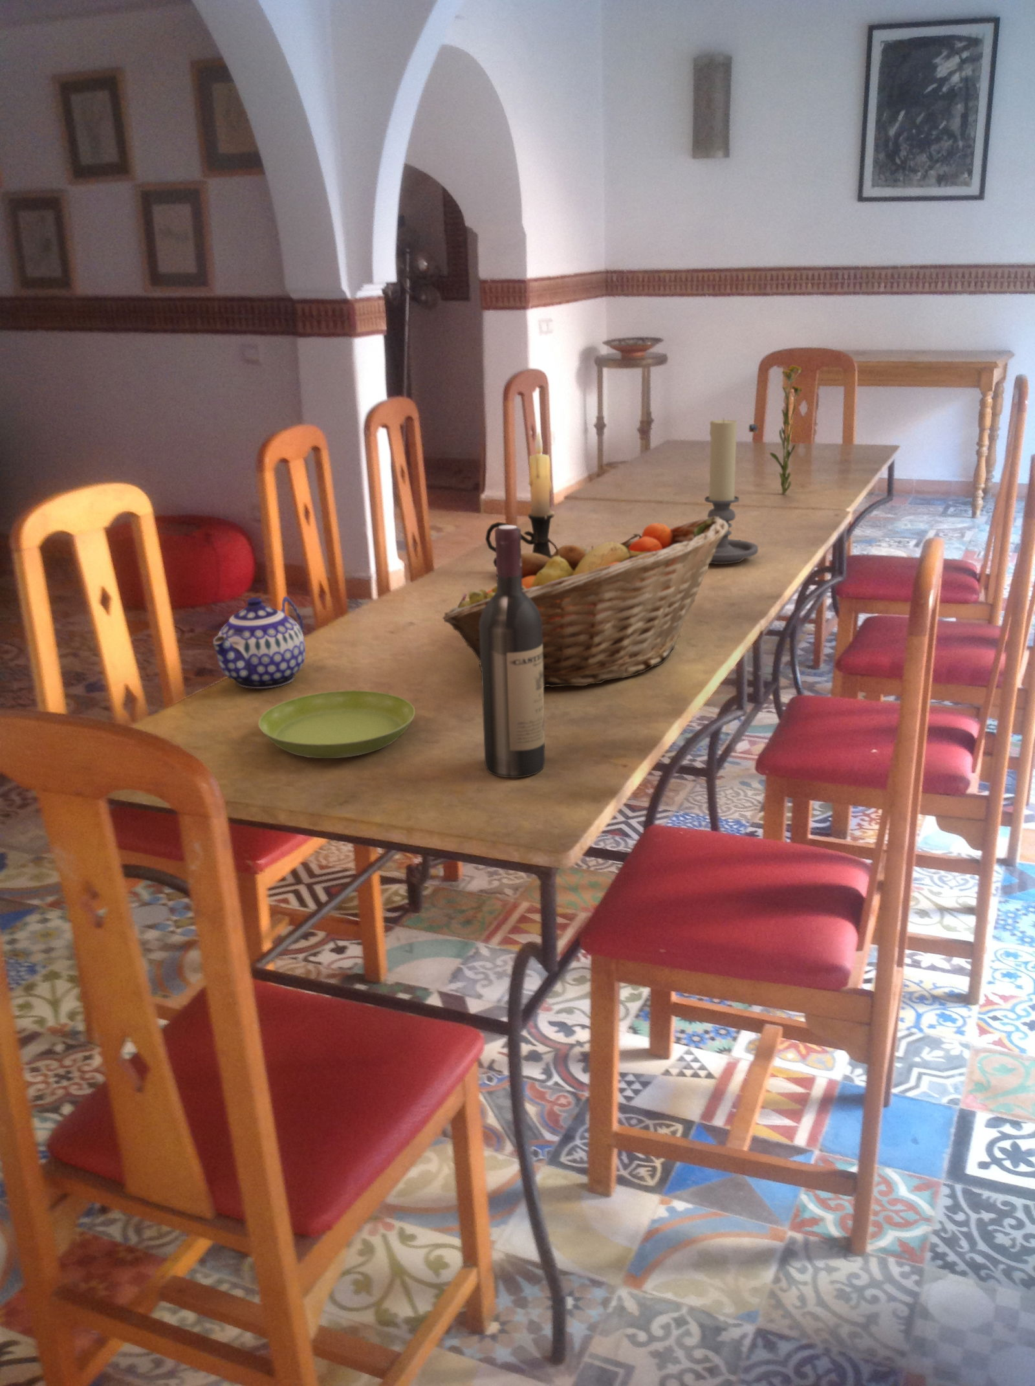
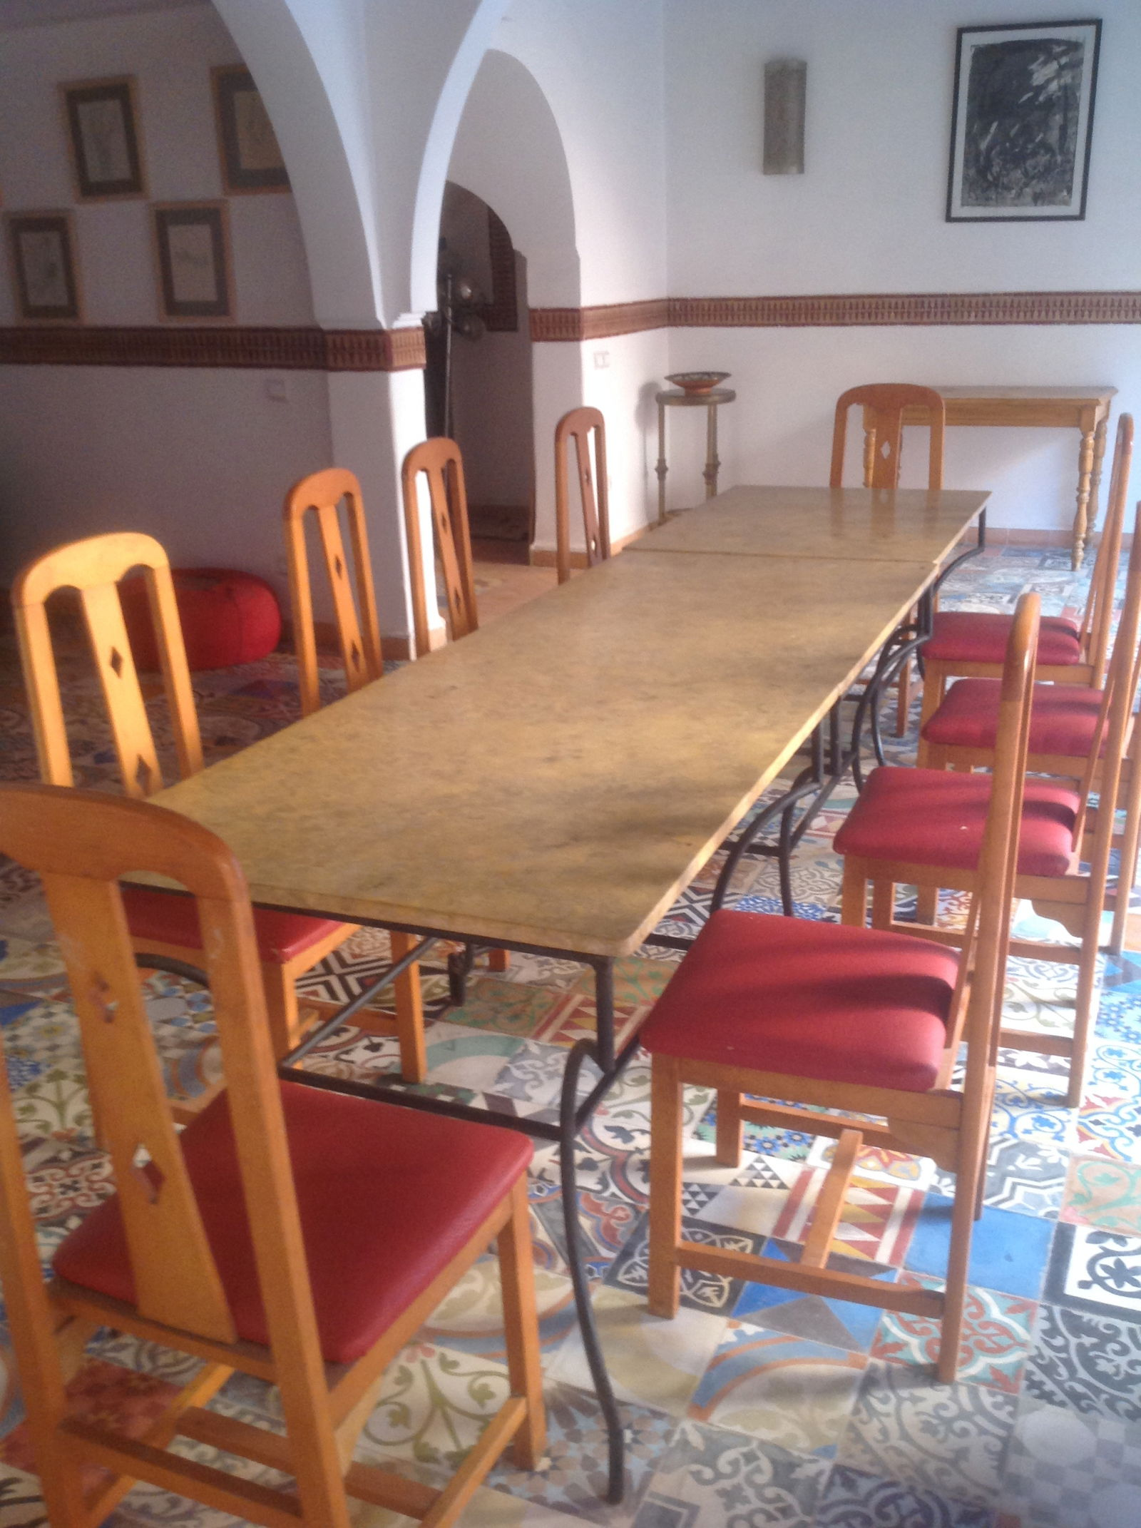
- fruit basket (589, 591)
- candle holder (531, 503)
- teapot (261, 638)
- flower (778, 432)
- saucer (338, 725)
- candle holder (714, 489)
- wine bottle (511, 650)
